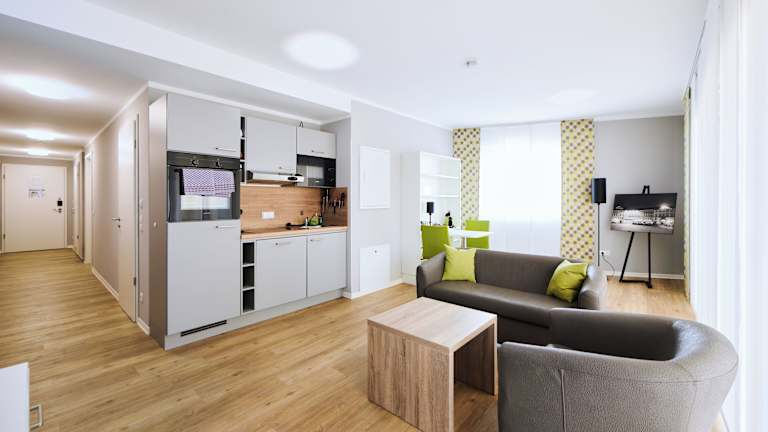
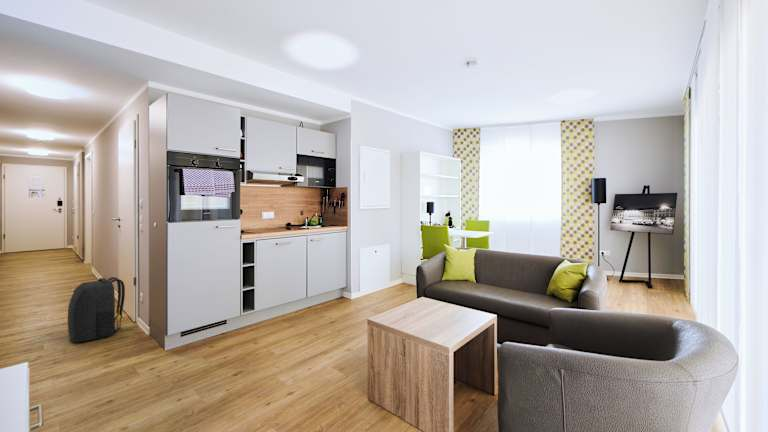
+ backpack (100, 306)
